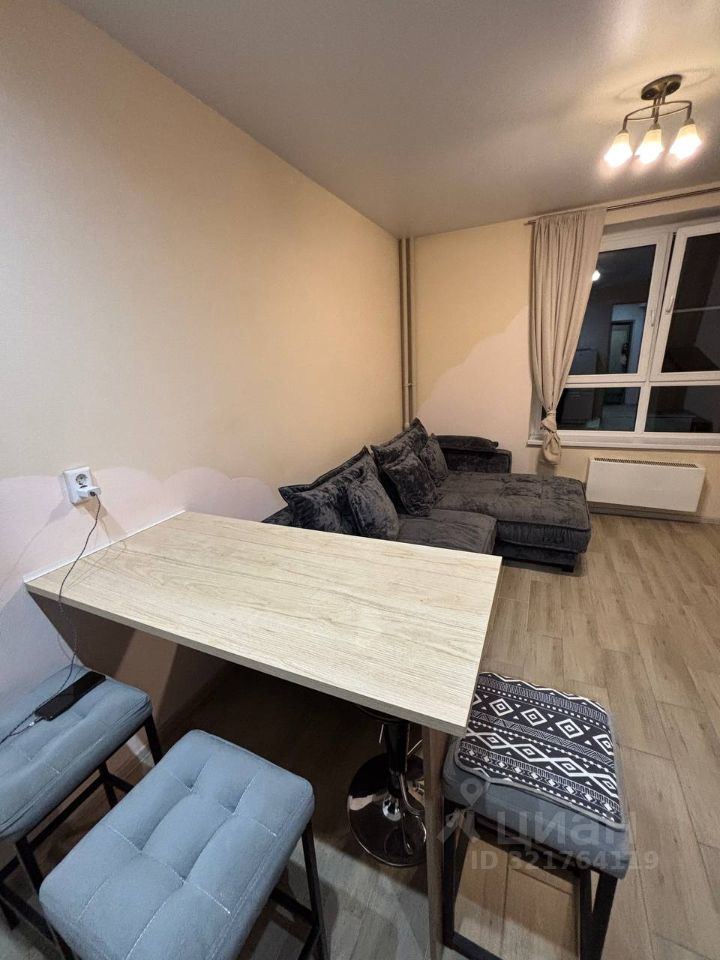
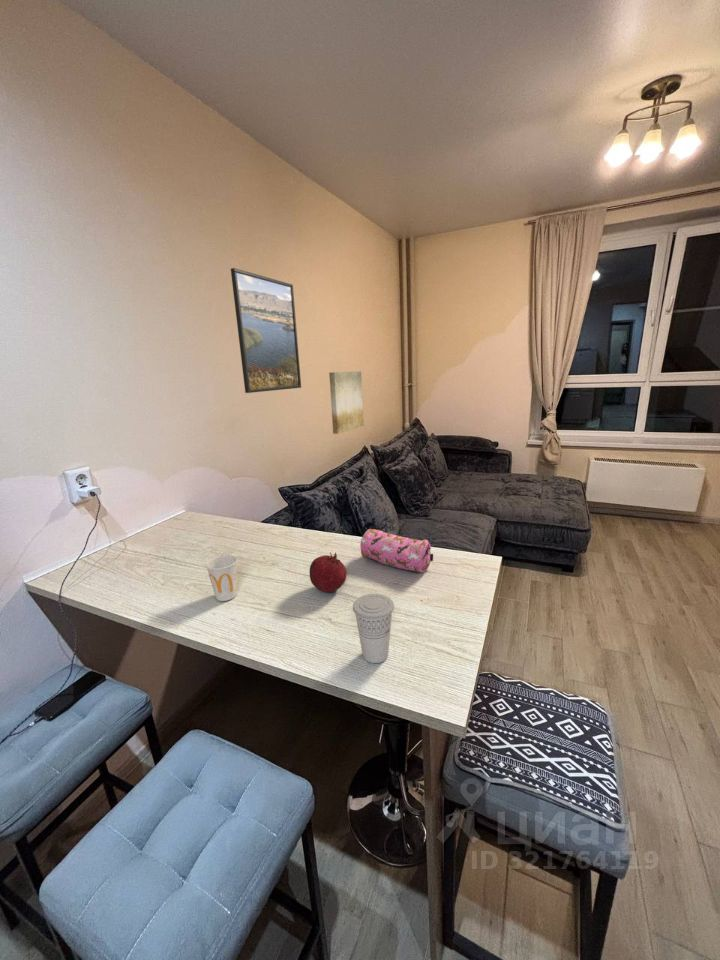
+ fruit (328, 572)
+ cup (223, 578)
+ cup (374, 629)
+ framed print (270, 335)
+ wall art (347, 401)
+ pencil case (395, 549)
